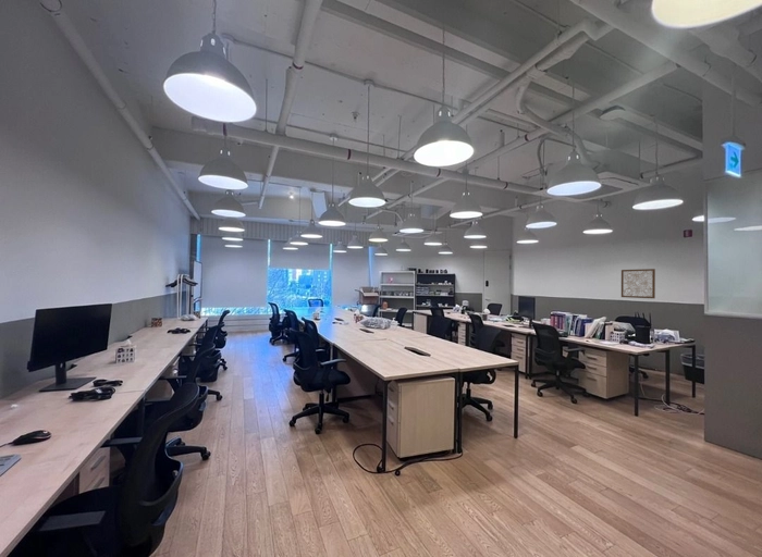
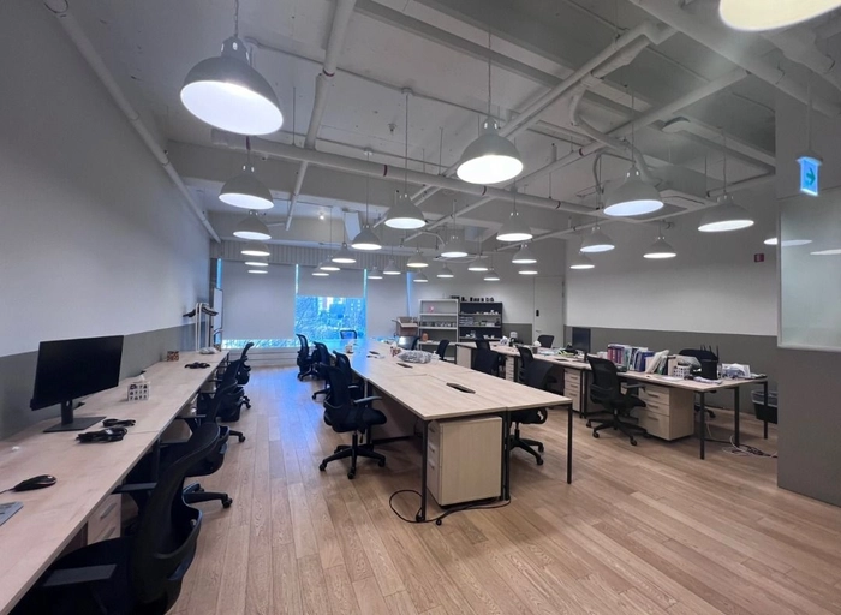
- wall art (638, 284)
